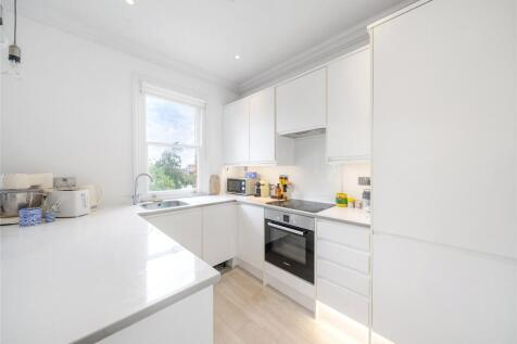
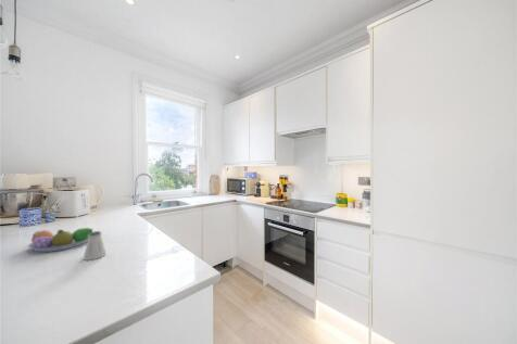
+ saltshaker (94, 244)
+ fruit bowl (65, 234)
